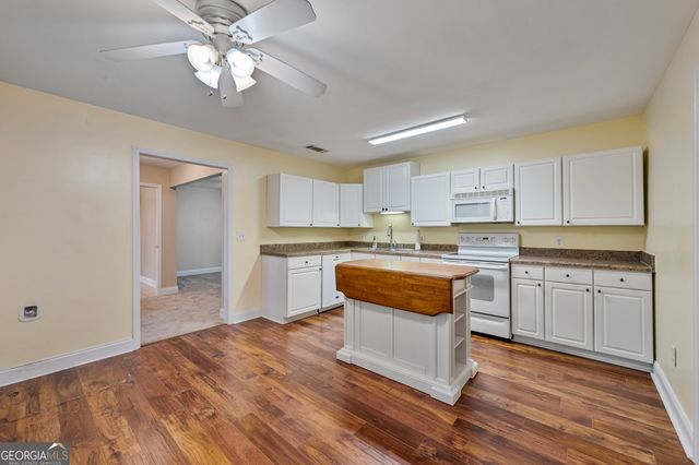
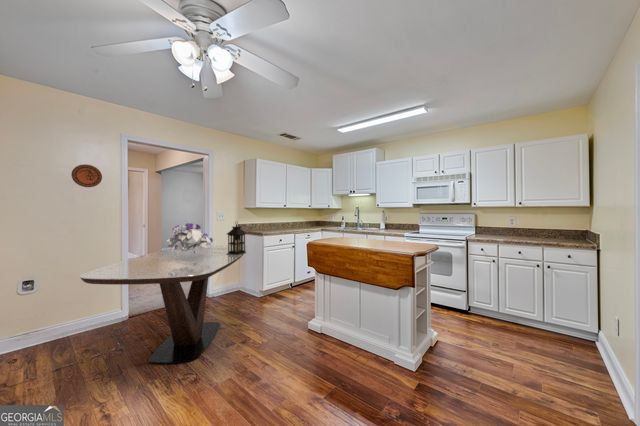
+ bouquet (190, 241)
+ dining table (189, 298)
+ decorative plate (87, 175)
+ lantern (236, 237)
